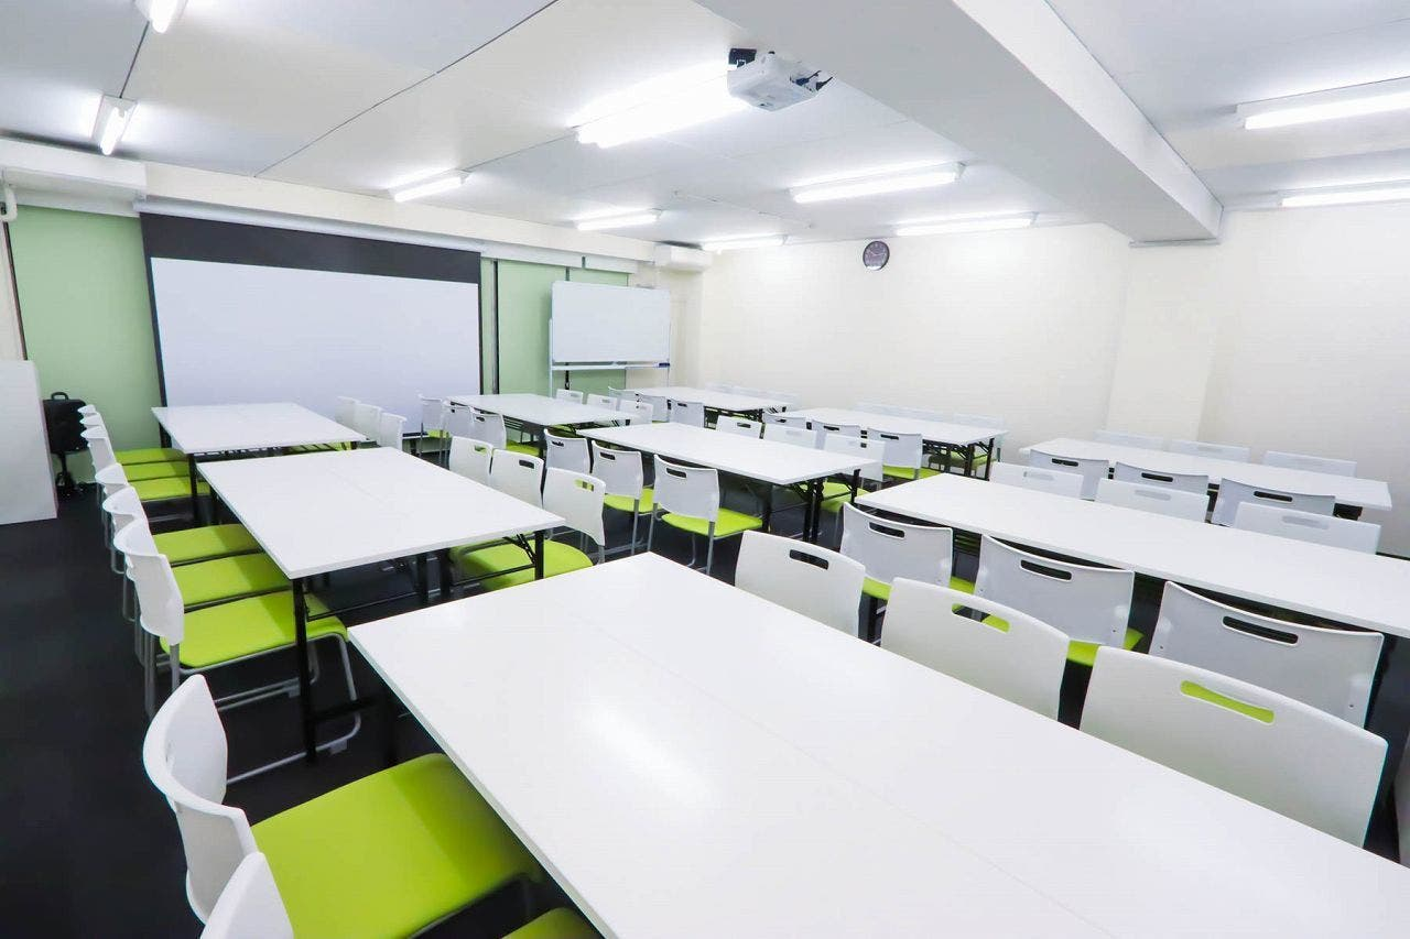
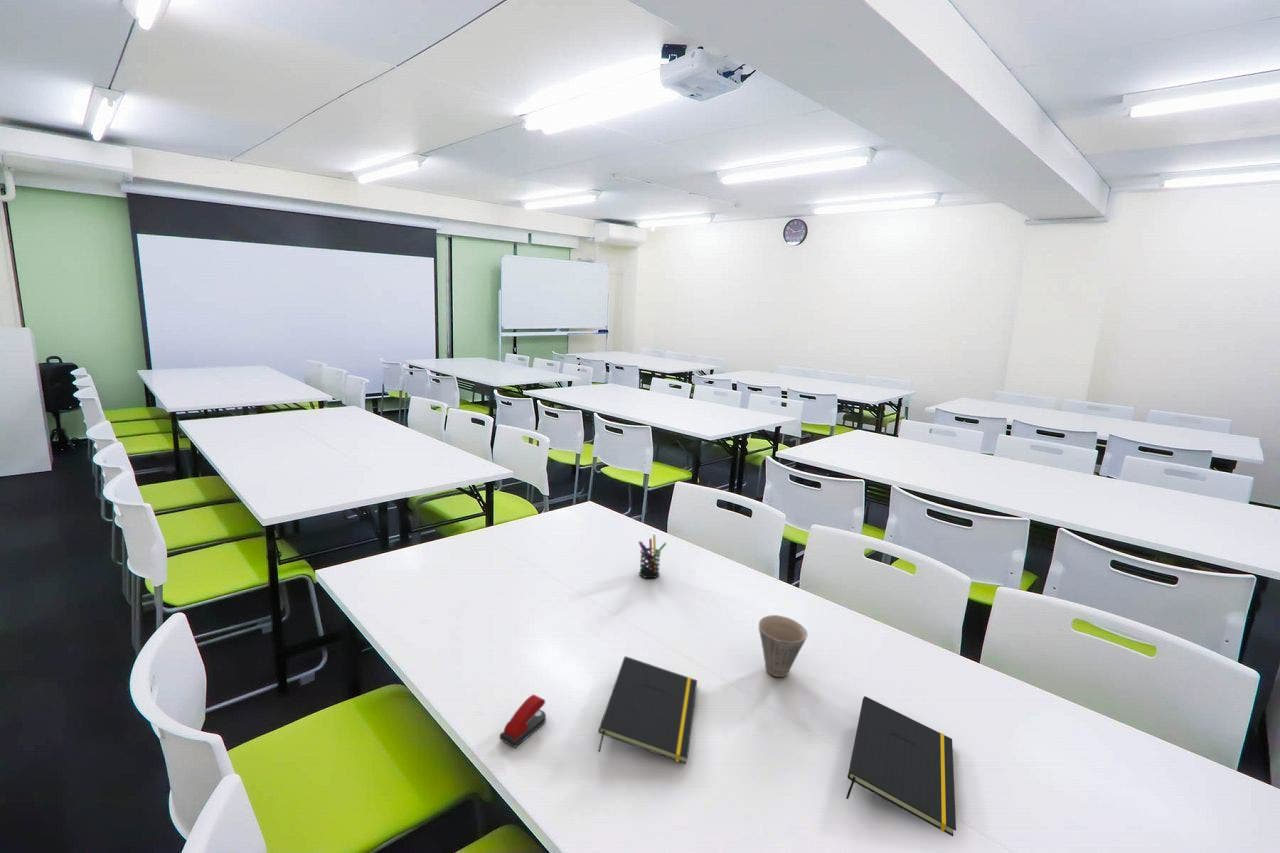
+ stapler (525, 717)
+ cup (780, 649)
+ notepad (903, 757)
+ notepad (652, 704)
+ pen holder (652, 555)
